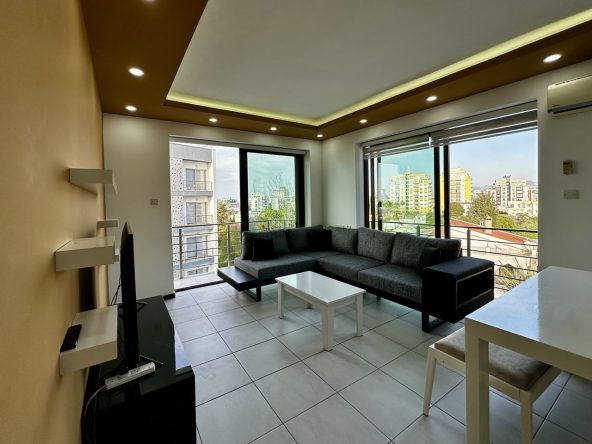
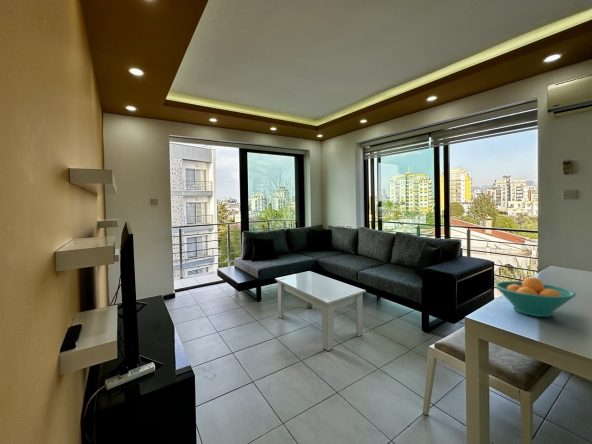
+ fruit bowl (532, 294)
